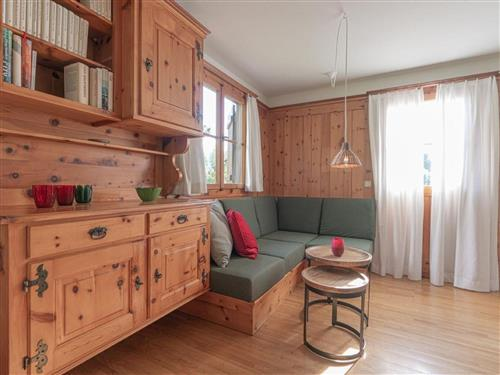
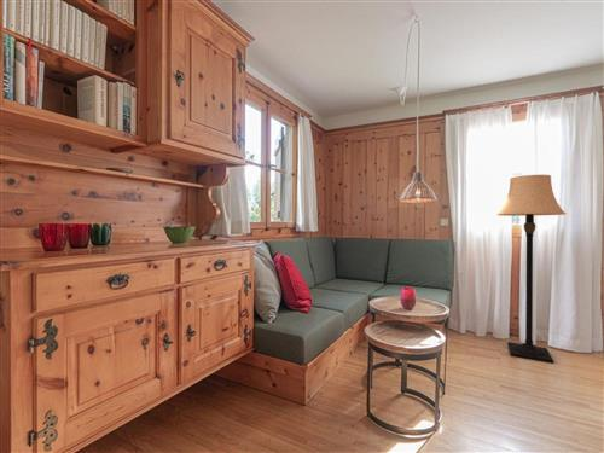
+ lamp (529, 265)
